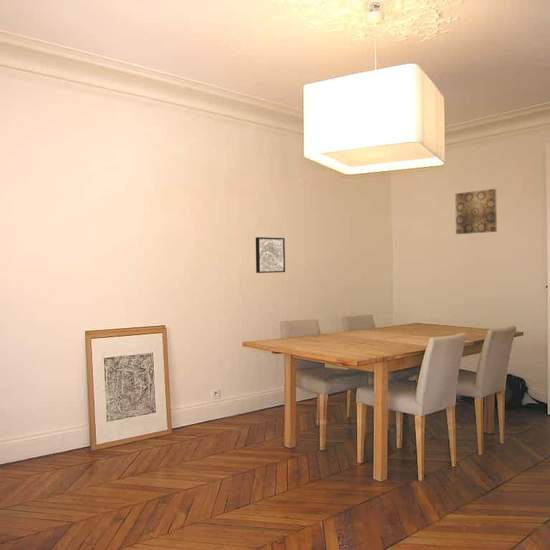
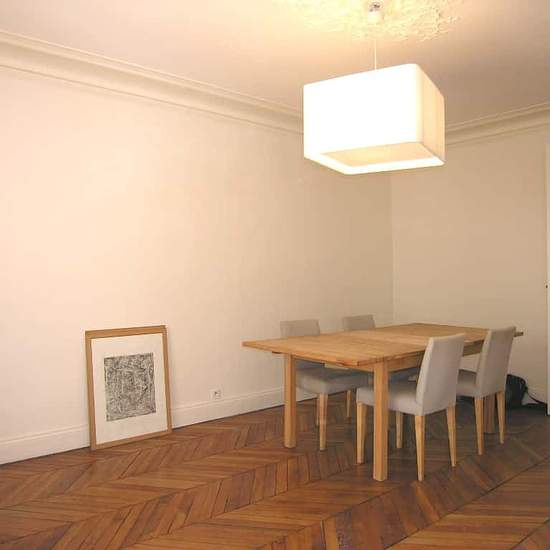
- wall art (270, 255)
- wall art (475, 212)
